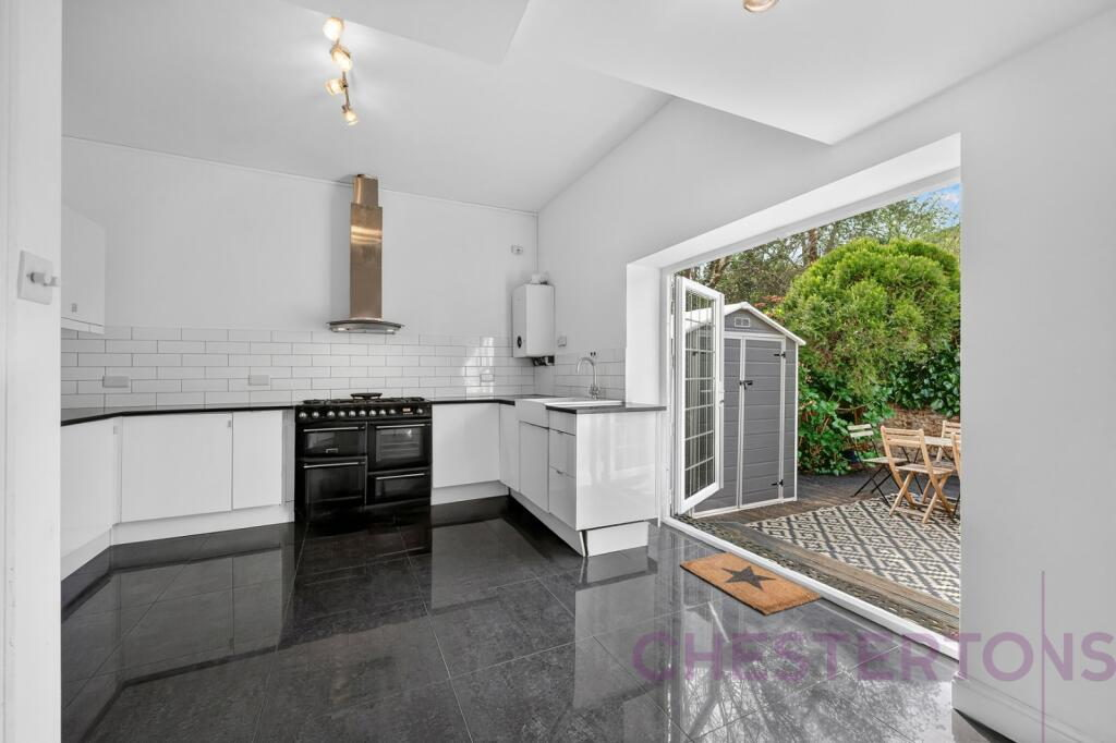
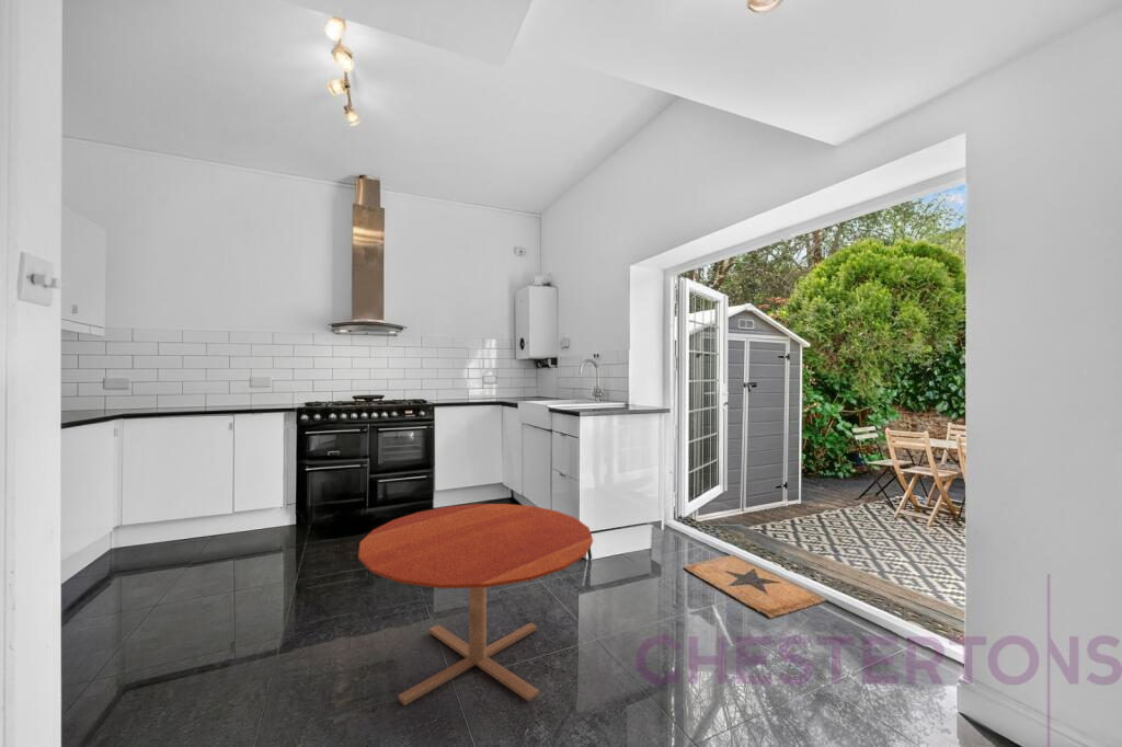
+ round table (479, 597)
